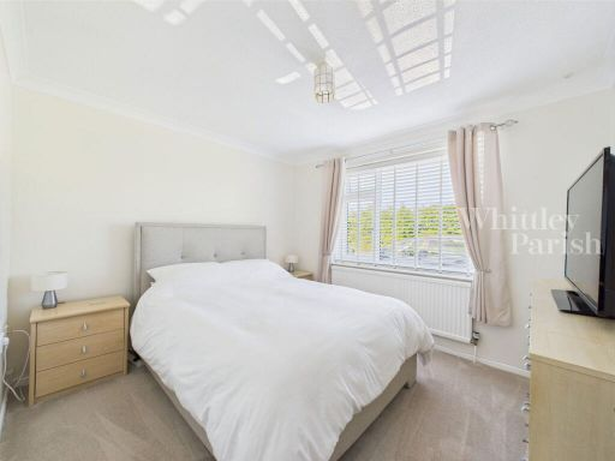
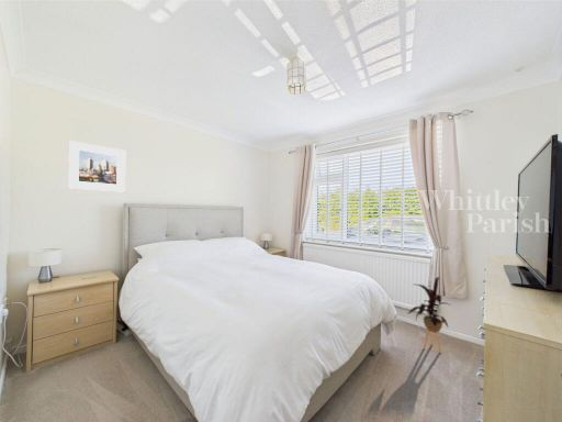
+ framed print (99, 168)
+ house plant (428, 311)
